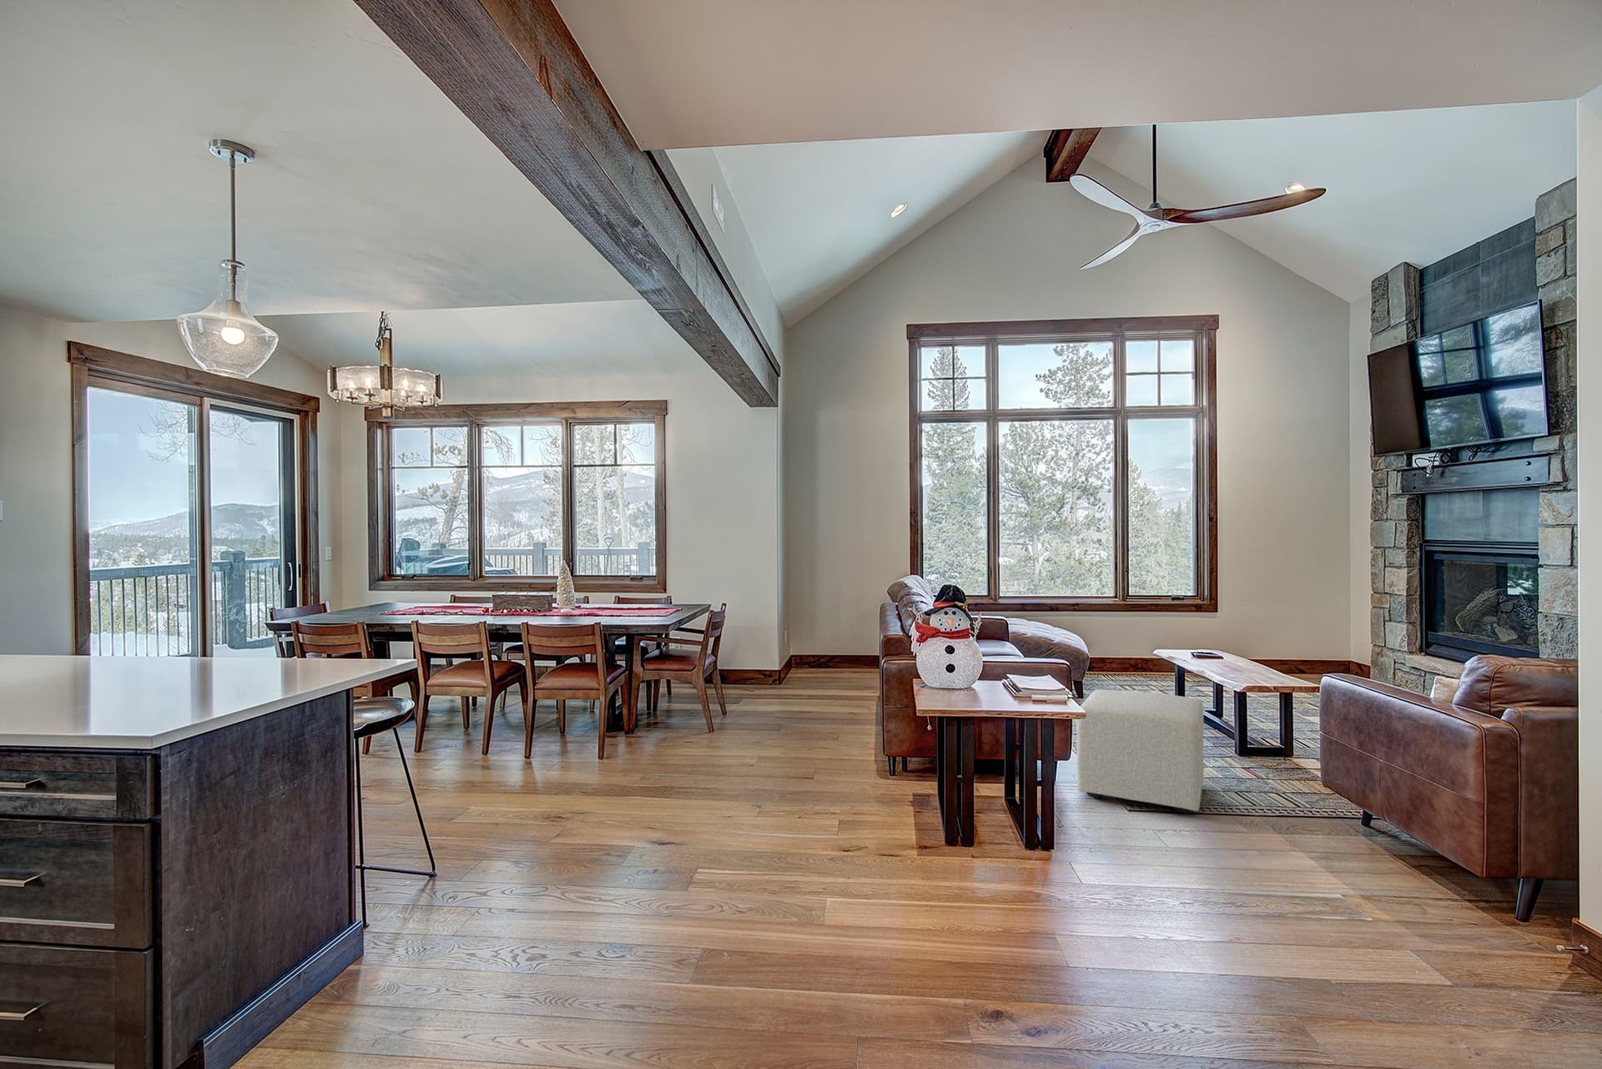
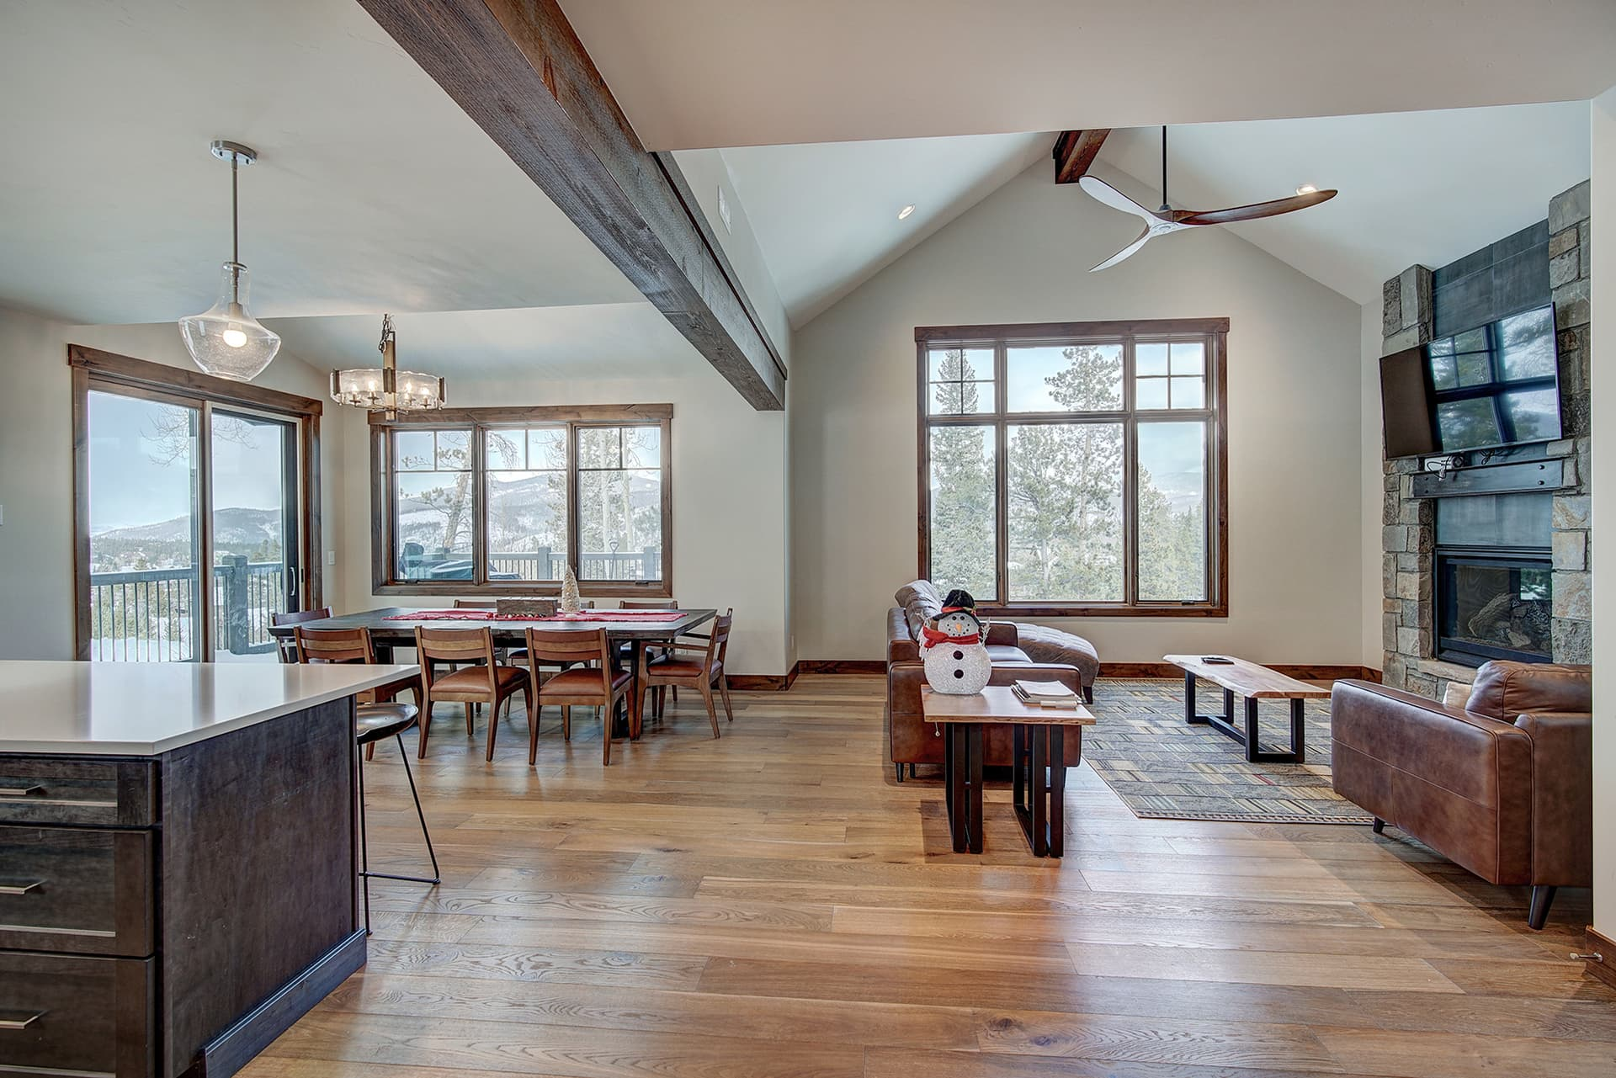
- ottoman (1142, 744)
